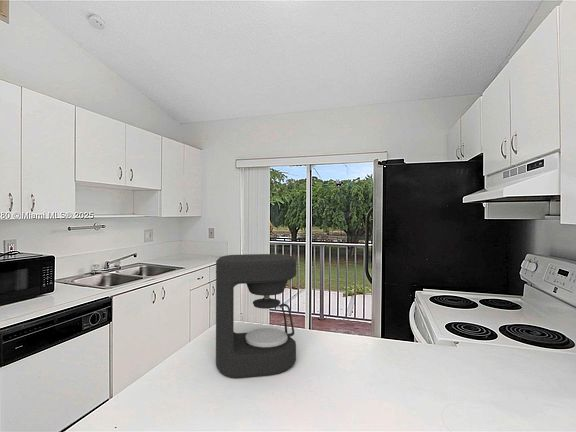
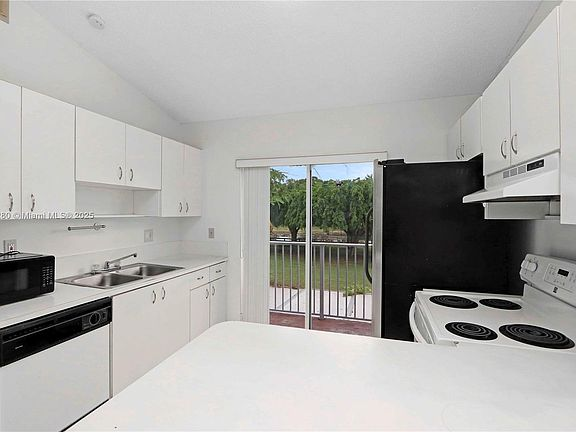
- coffee maker (257, 307)
